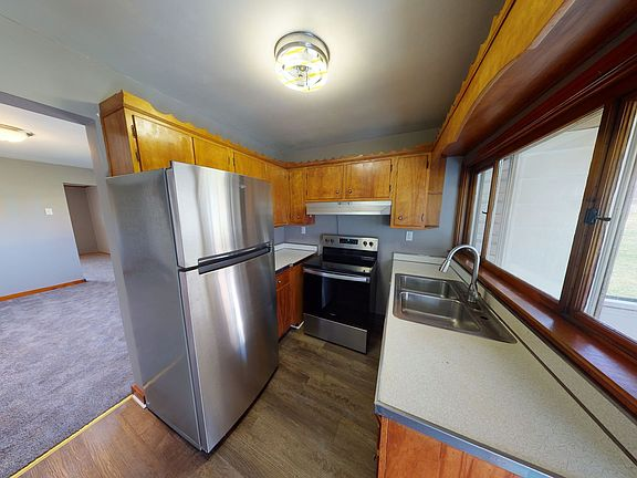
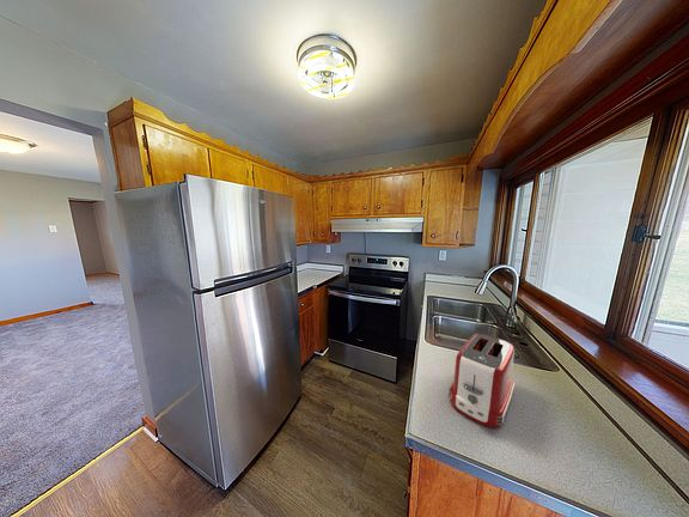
+ toaster (483, 372)
